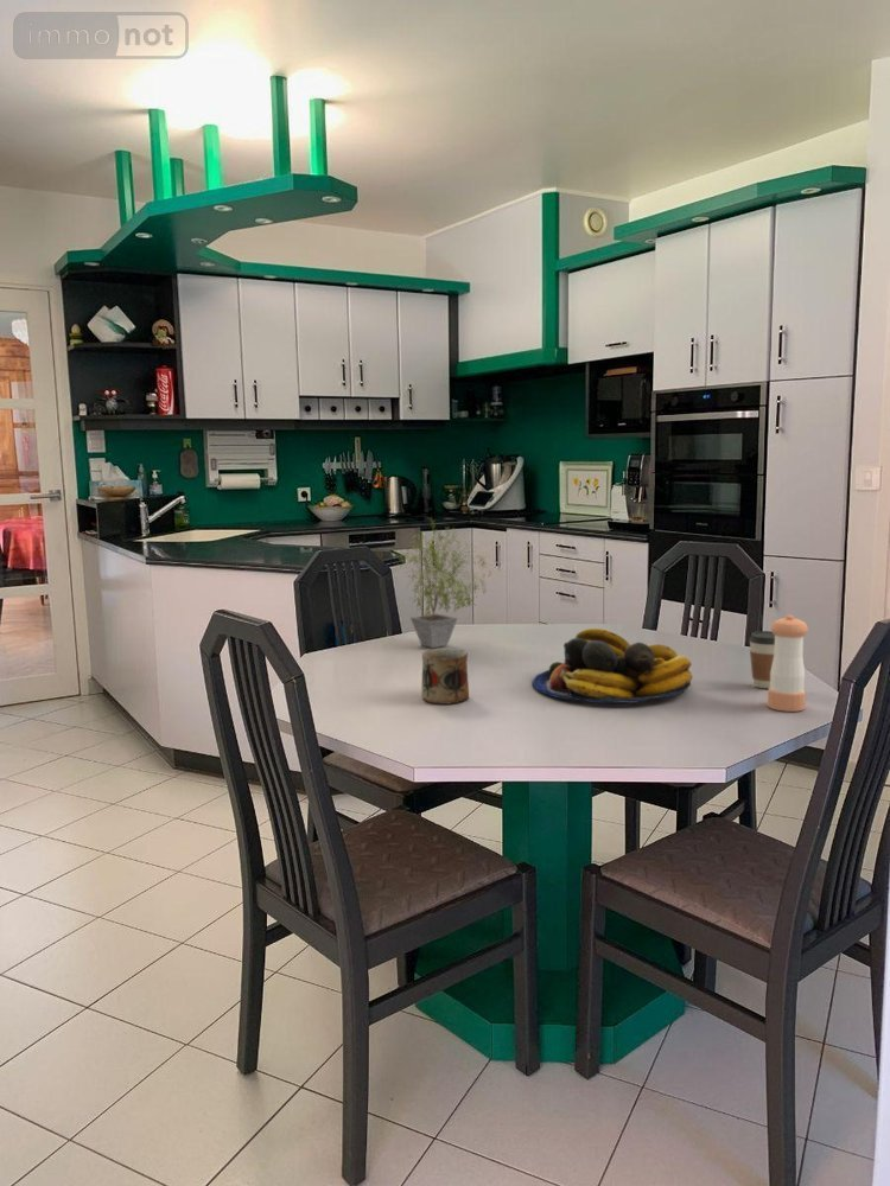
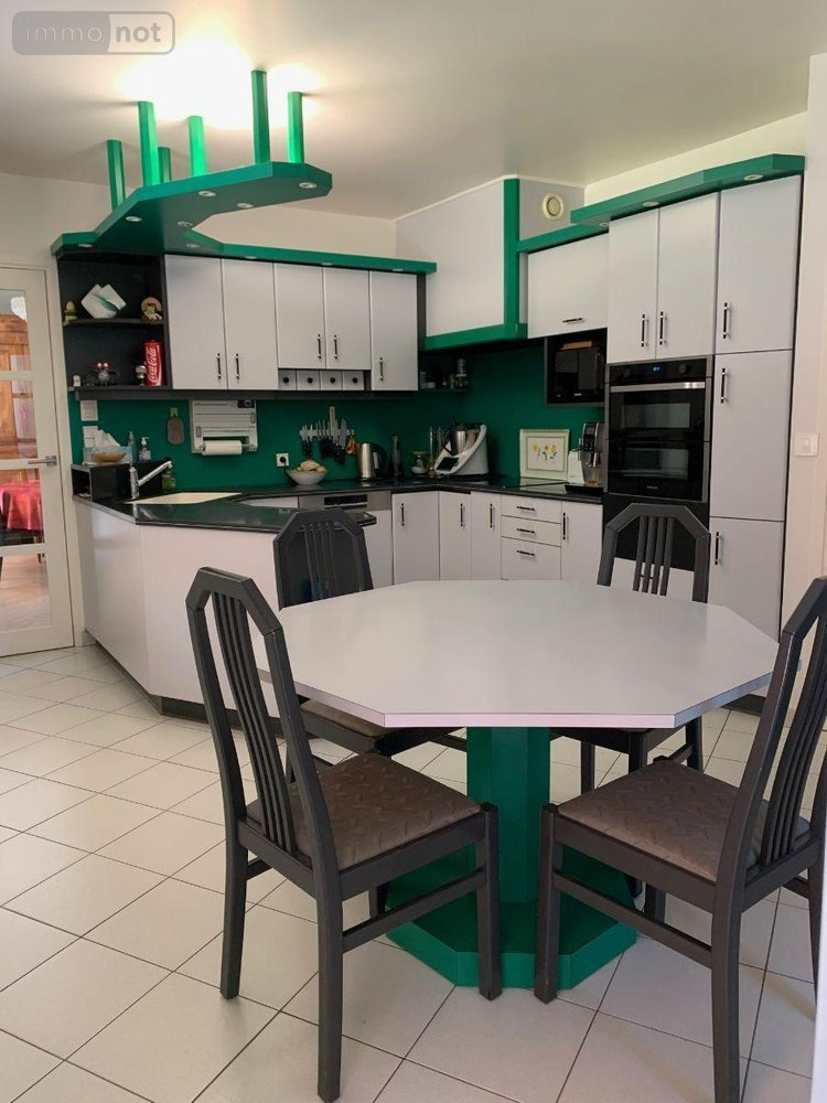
- coffee cup (765, 659)
- pepper shaker (788, 661)
- fruit bowl (609, 657)
- mug (444, 674)
- potted plant (443, 581)
